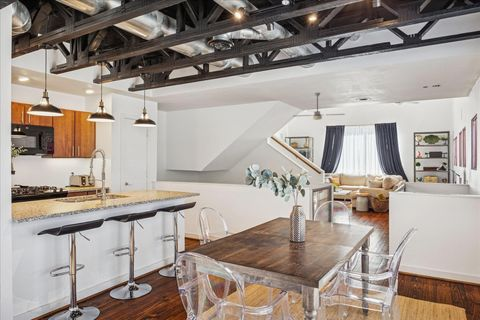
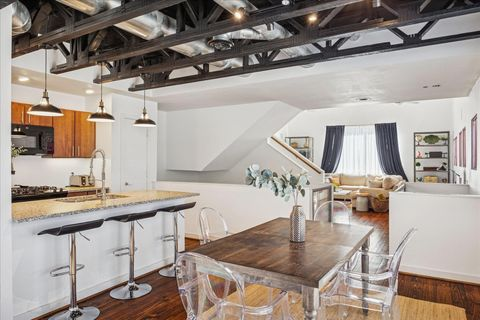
- ceiling fan (317, 106)
